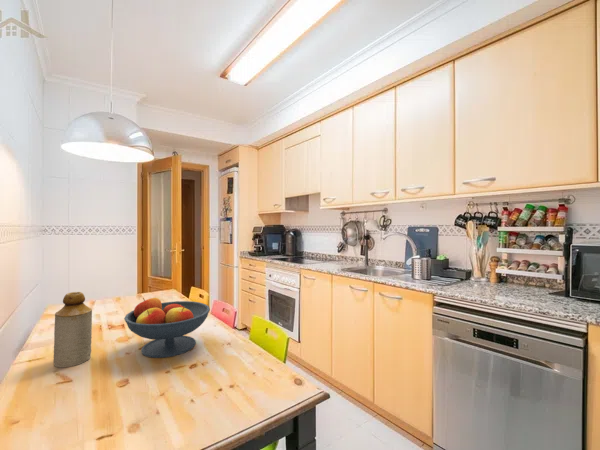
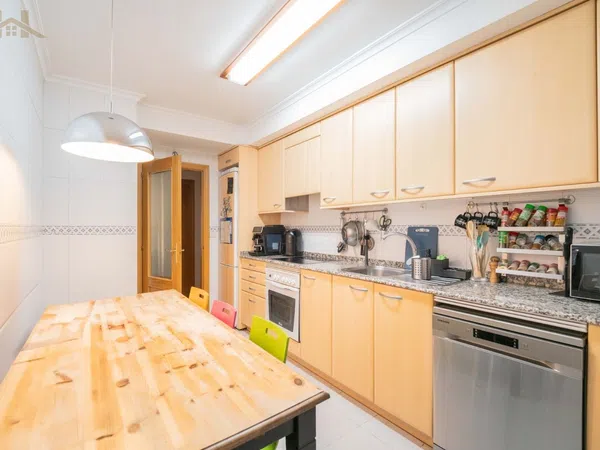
- bottle (73, 326)
- fruit bowl (169, 322)
